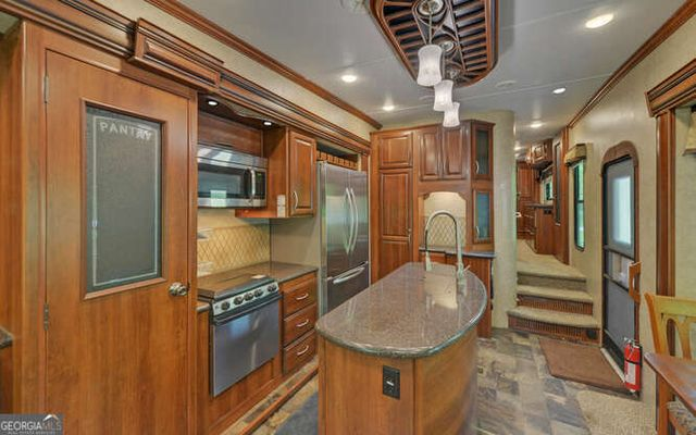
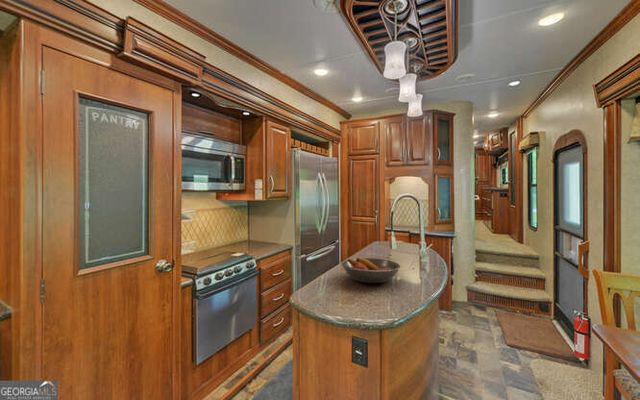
+ fruit bowl (370, 269)
